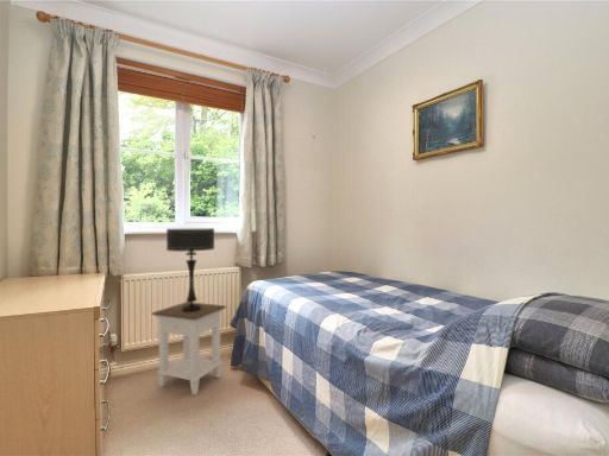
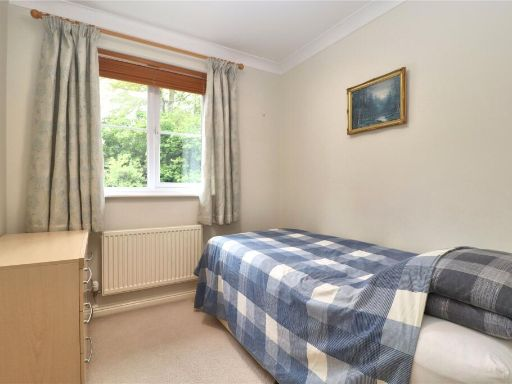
- nightstand (190, 344)
- table lamp (190, 268)
